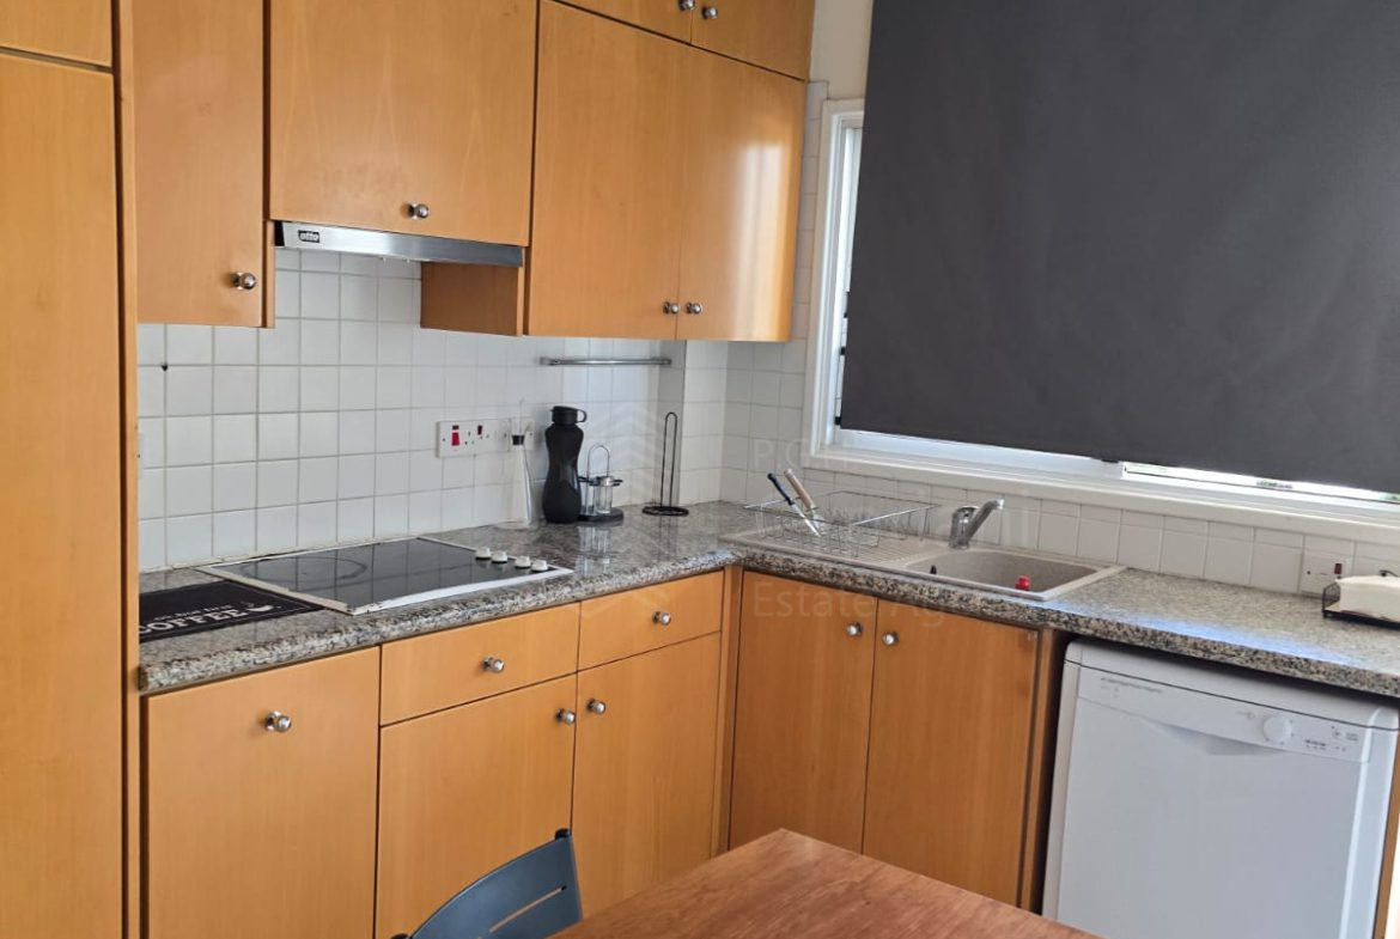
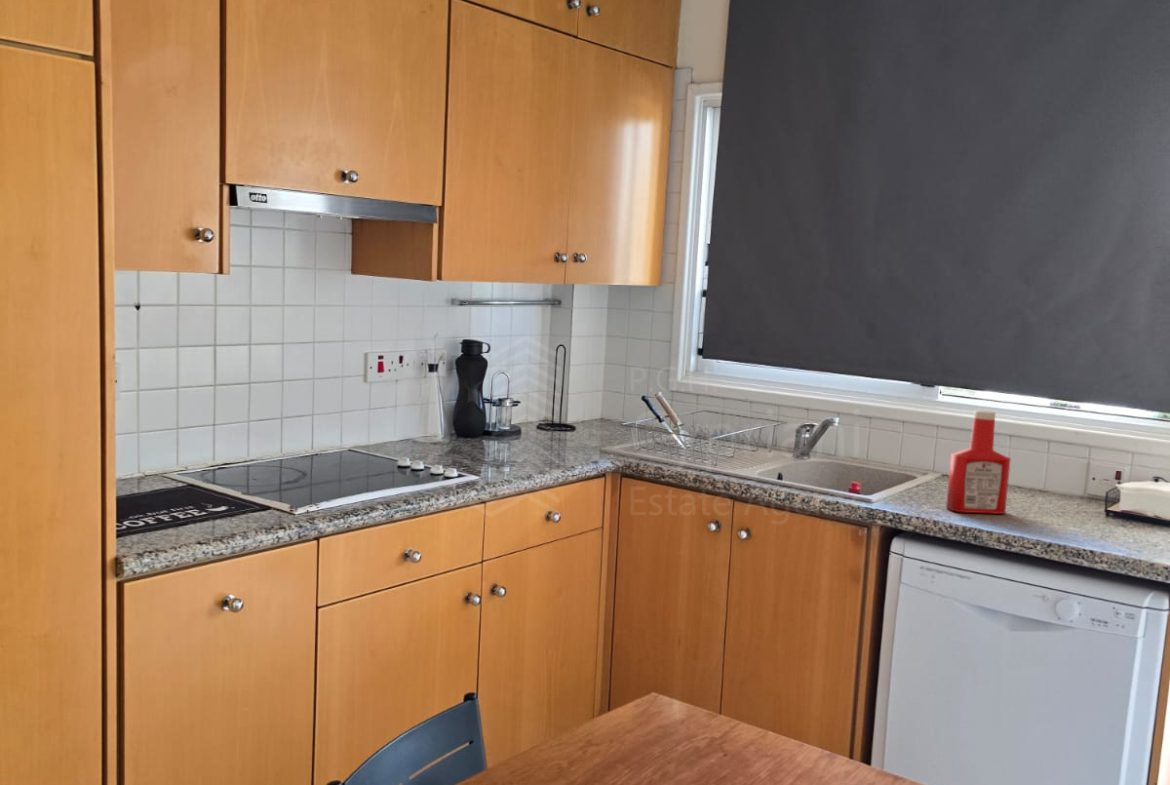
+ soap bottle (980, 461)
